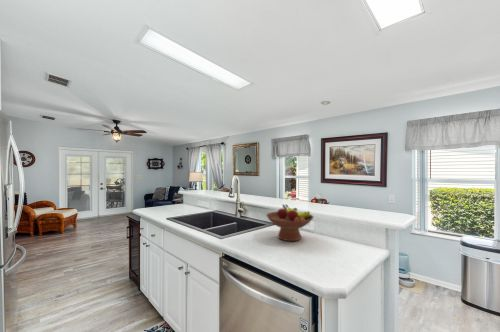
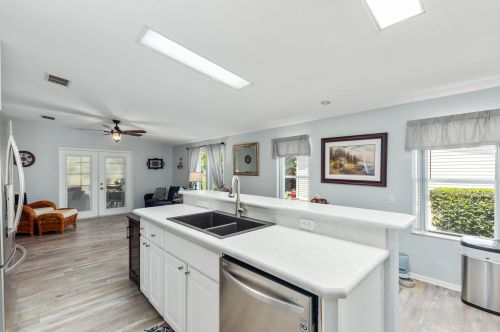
- fruit bowl (289, 222)
